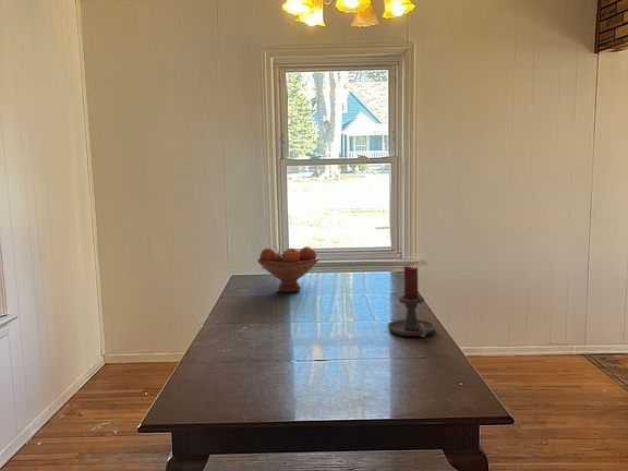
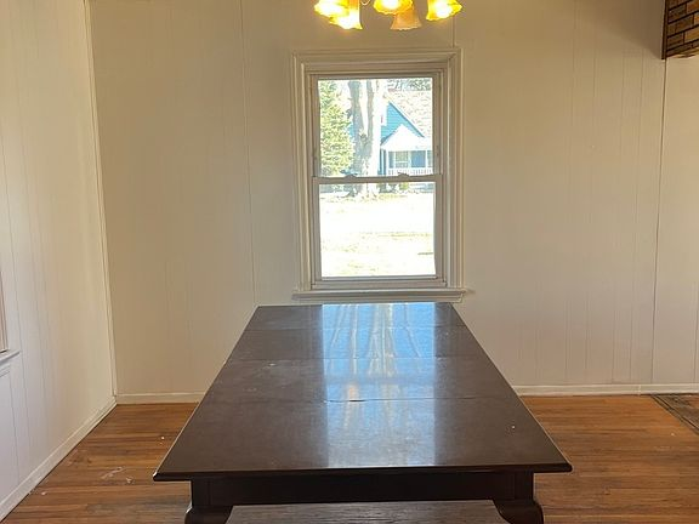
- candle holder (413, 300)
- fruit bowl (288, 267)
